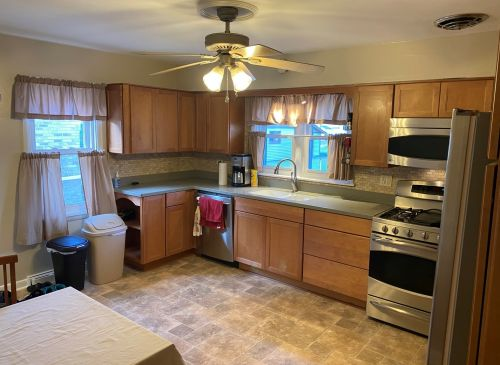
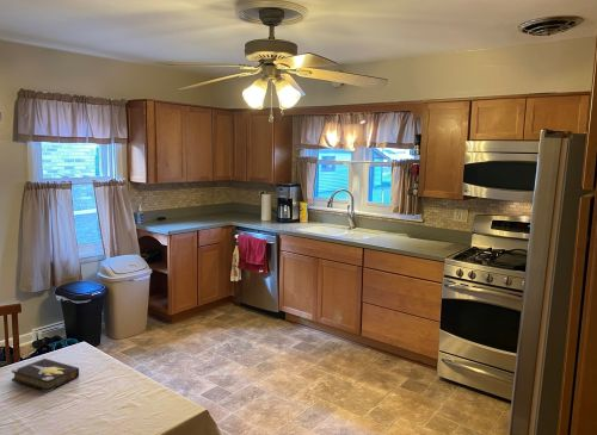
+ hardback book (45, 373)
